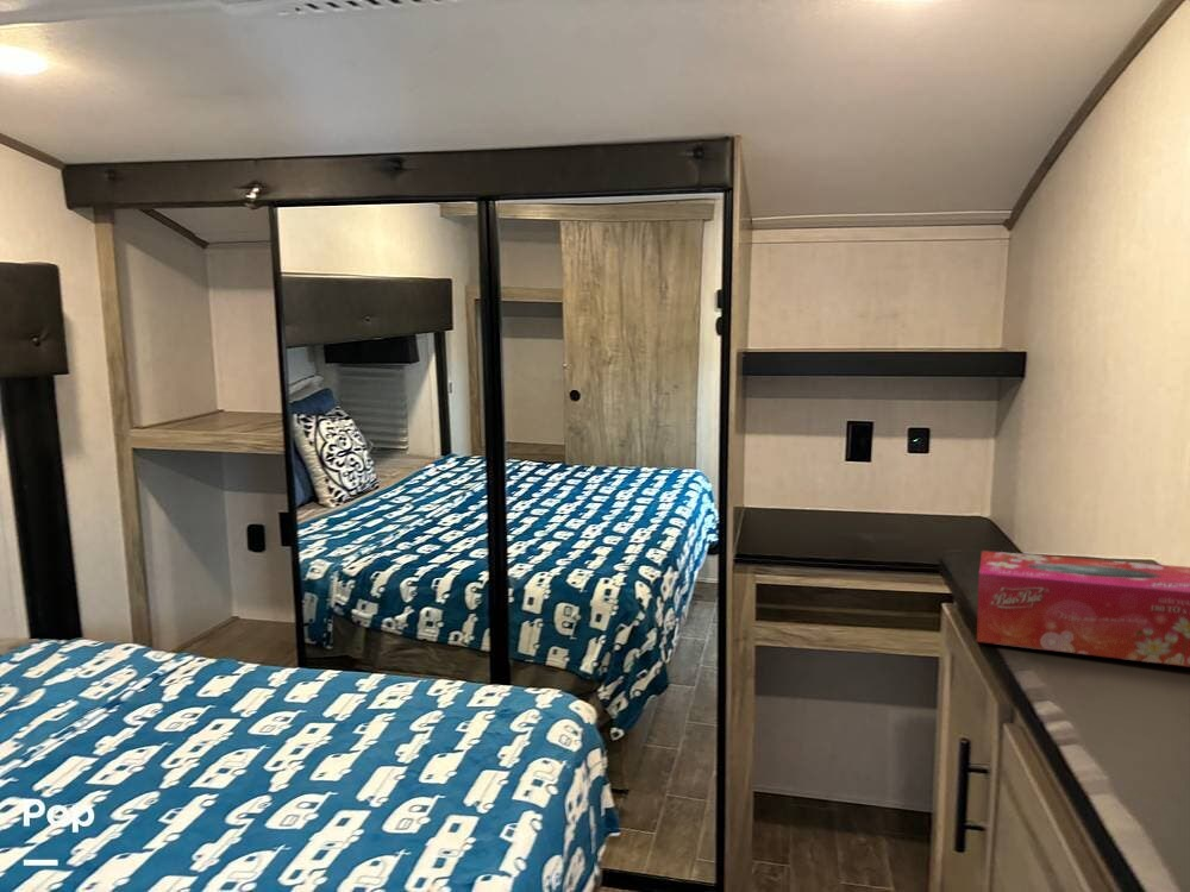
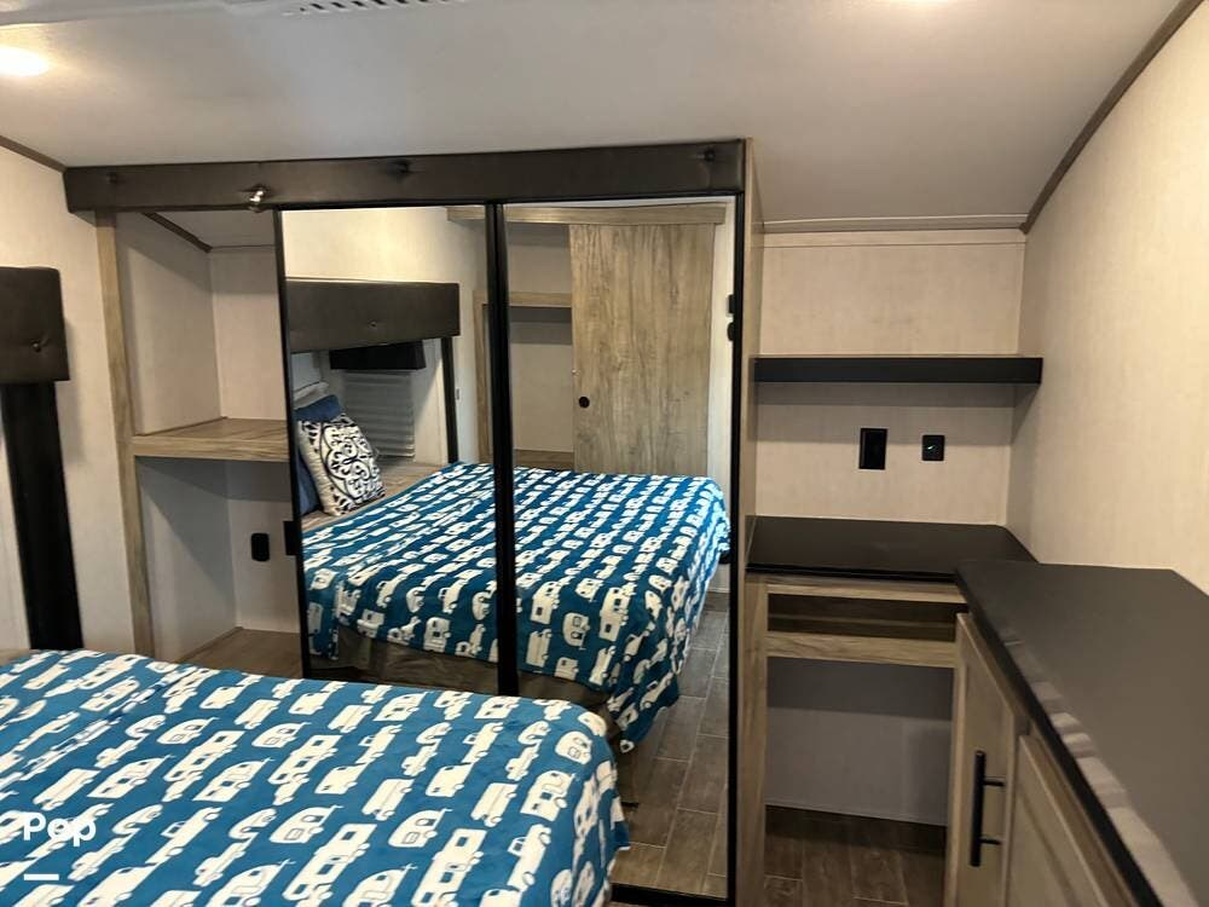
- tissue box (1089, 604)
